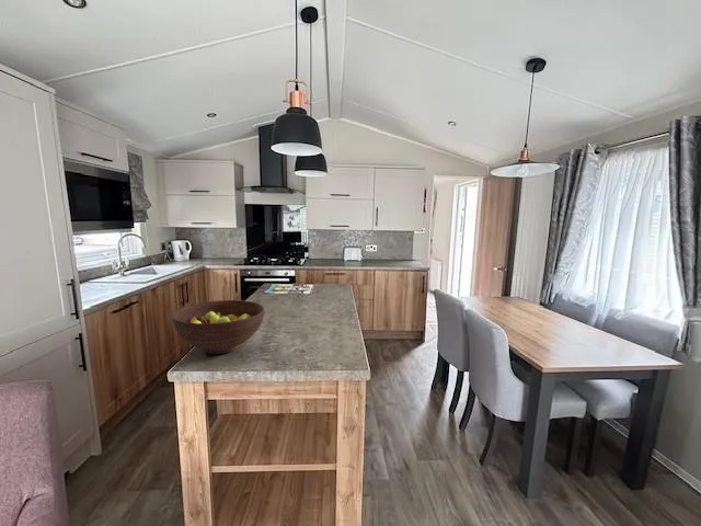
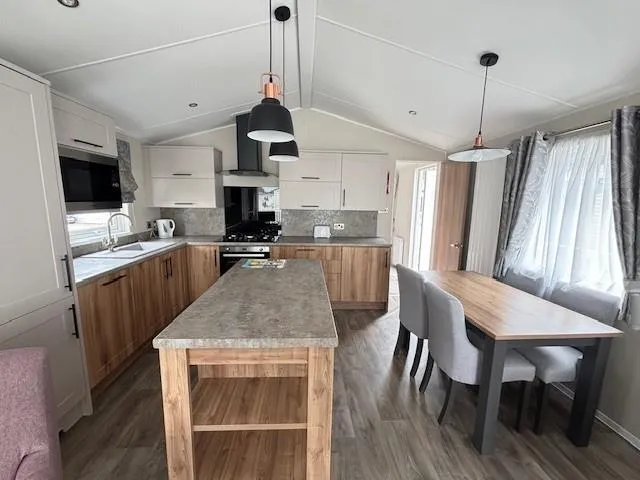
- fruit bowl (220, 329)
